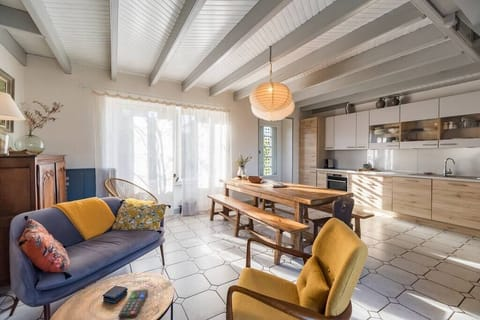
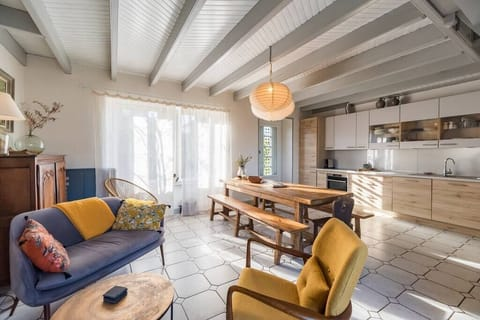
- remote control (134, 302)
